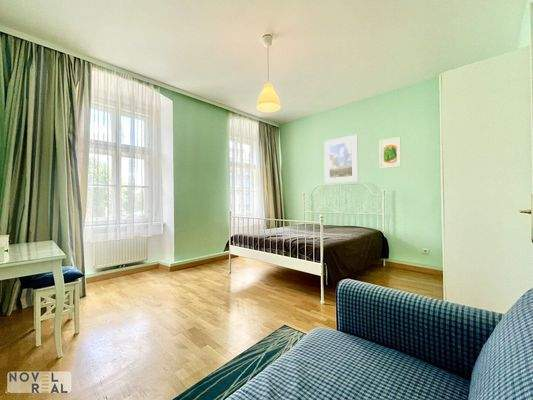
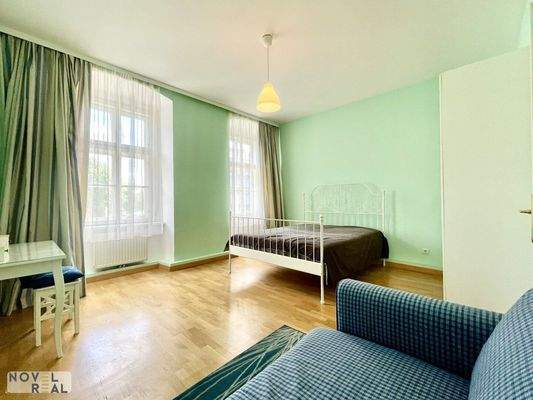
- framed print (390, 153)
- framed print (340, 160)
